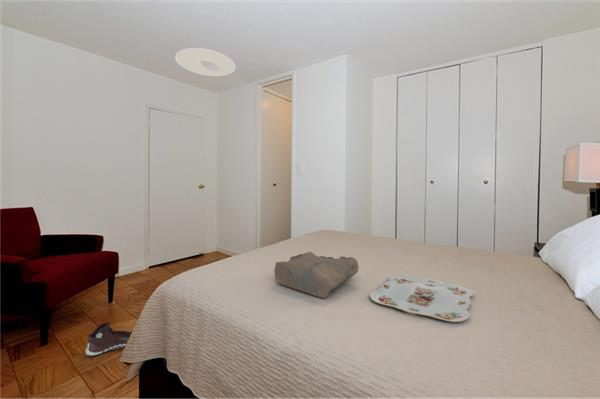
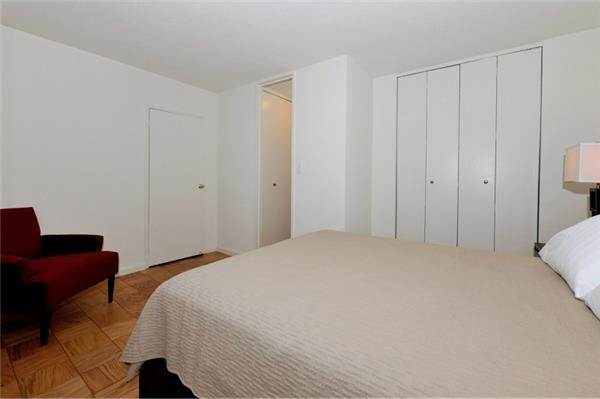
- ceiling light (206, 60)
- sneaker (115, 333)
- tote bag (320, 266)
- serving tray (422, 294)
